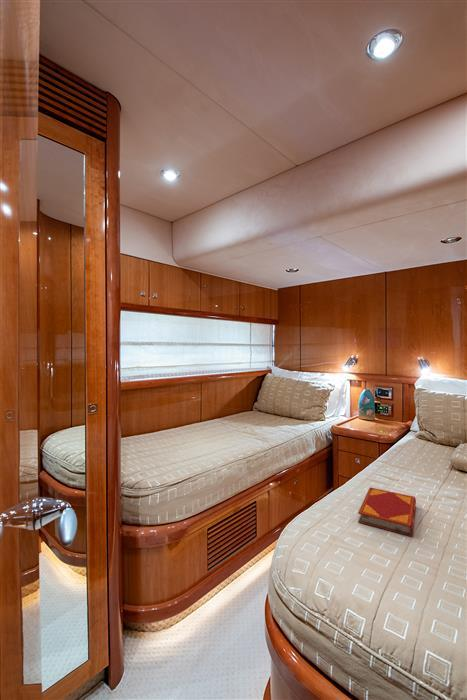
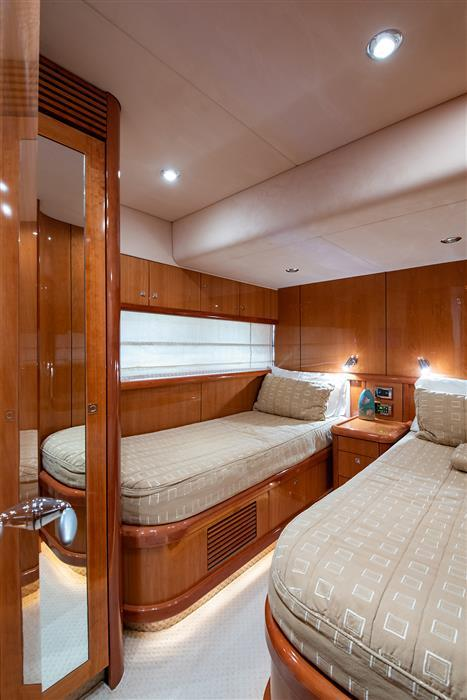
- hardback book (388, 508)
